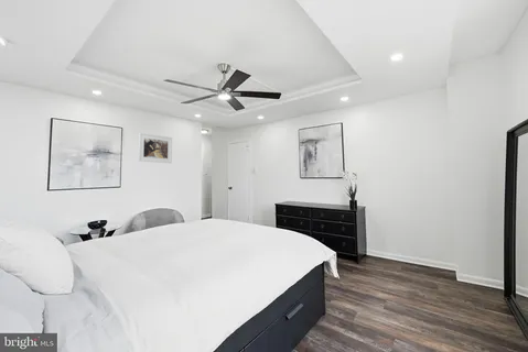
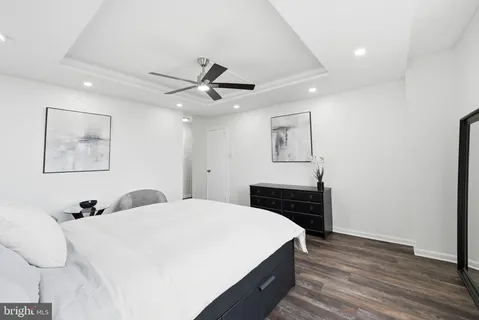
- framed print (155, 148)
